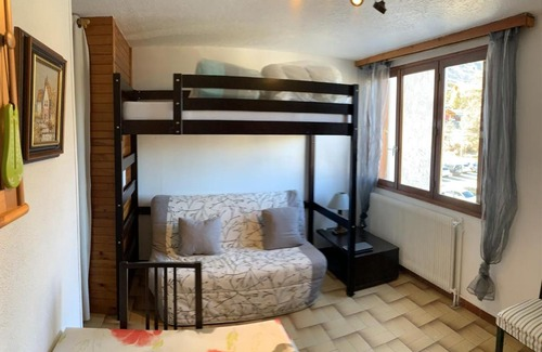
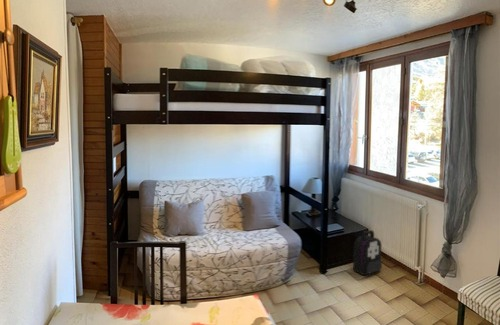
+ backpack (366, 250)
